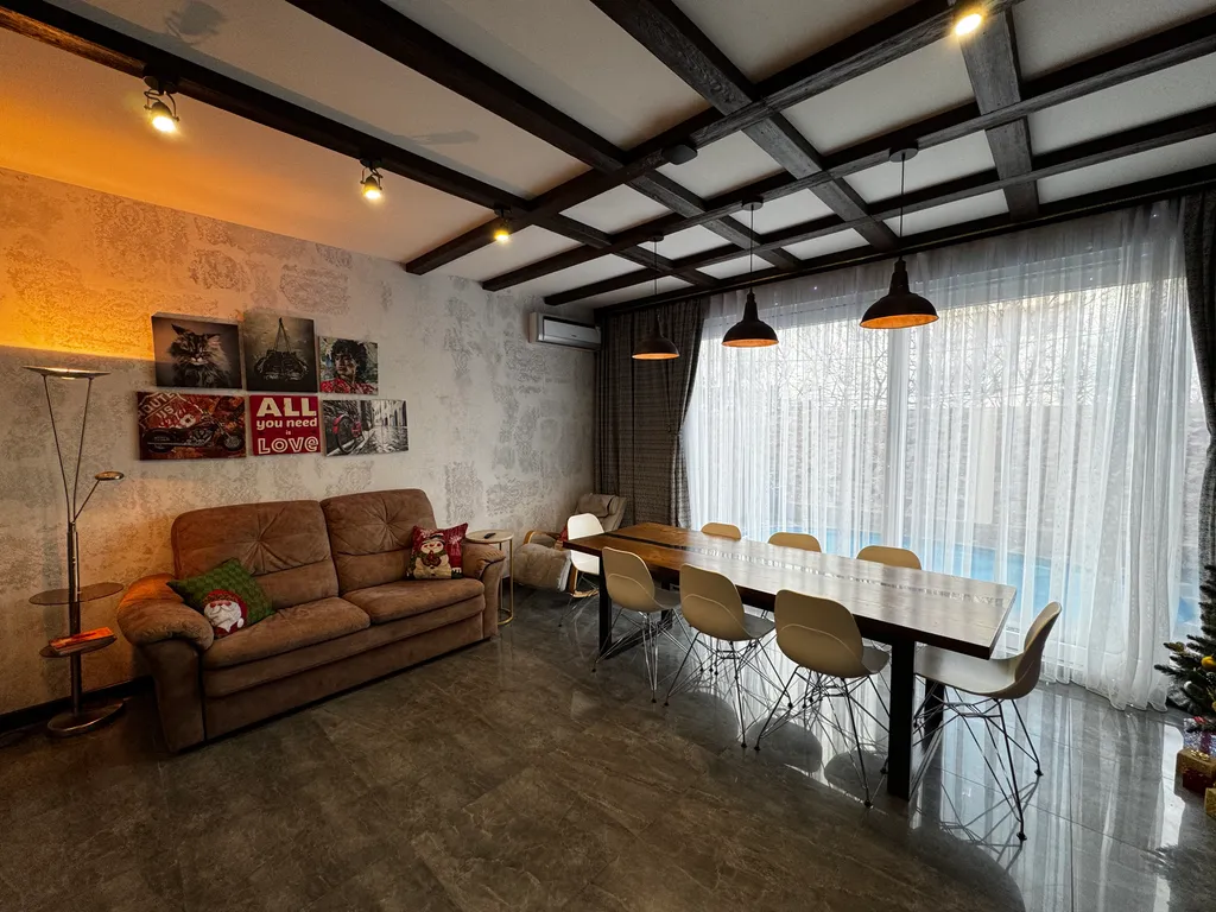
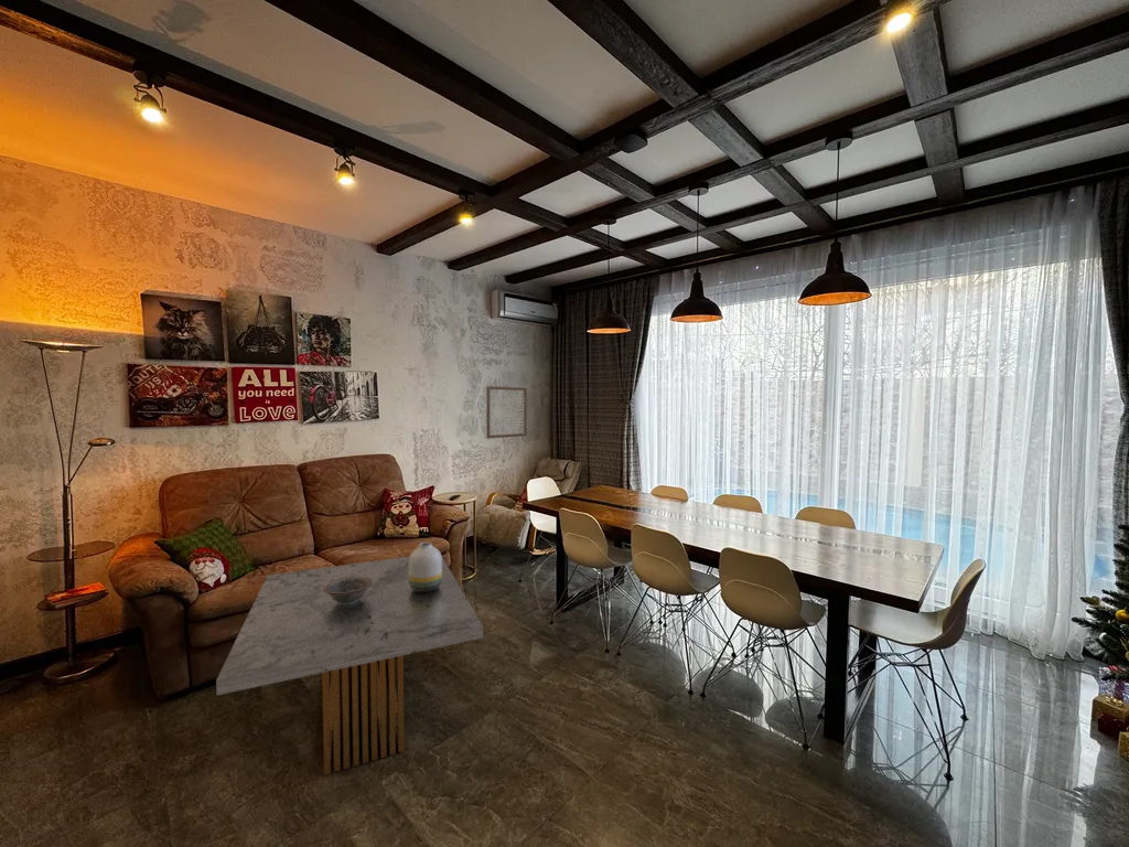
+ coffee table (362, 651)
+ vase (424, 566)
+ decorative bowl (348, 592)
+ wall art (507, 410)
